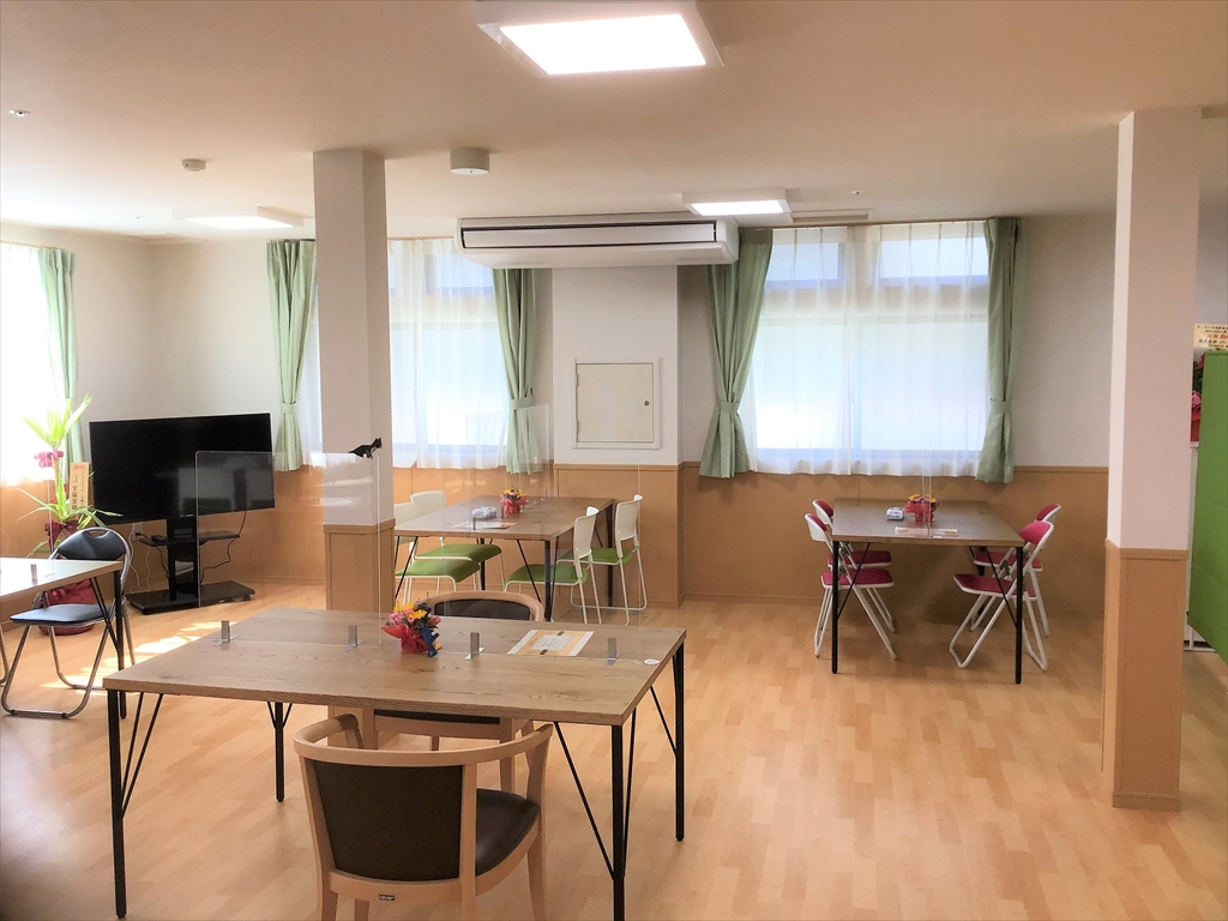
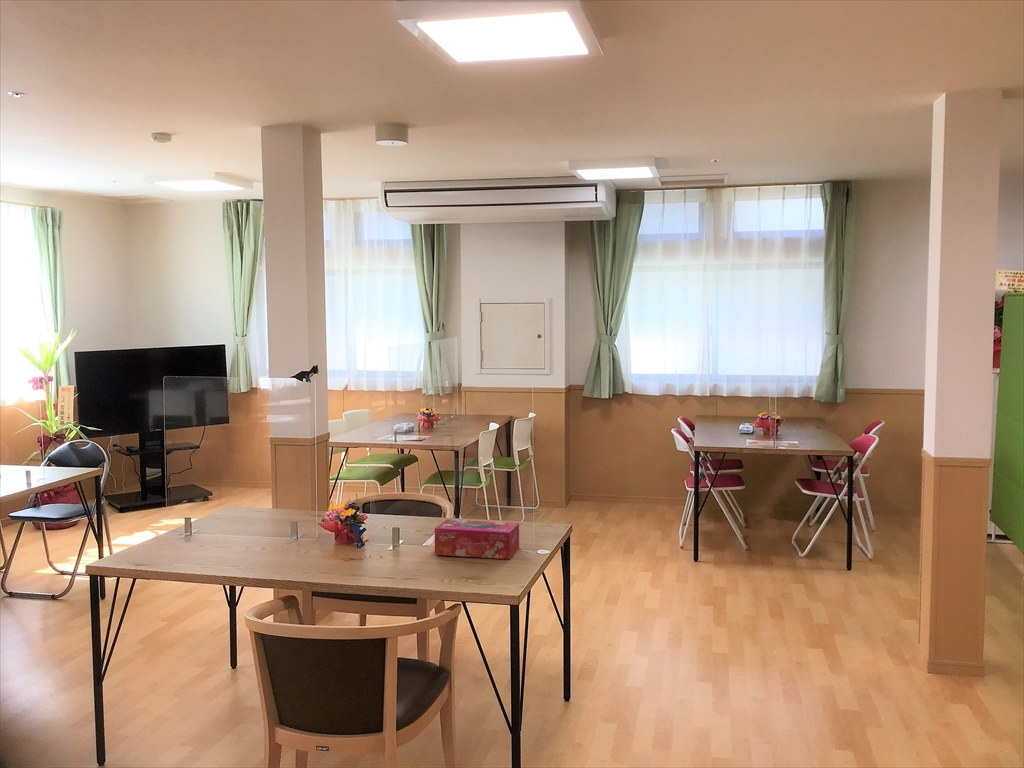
+ tissue box (477, 538)
